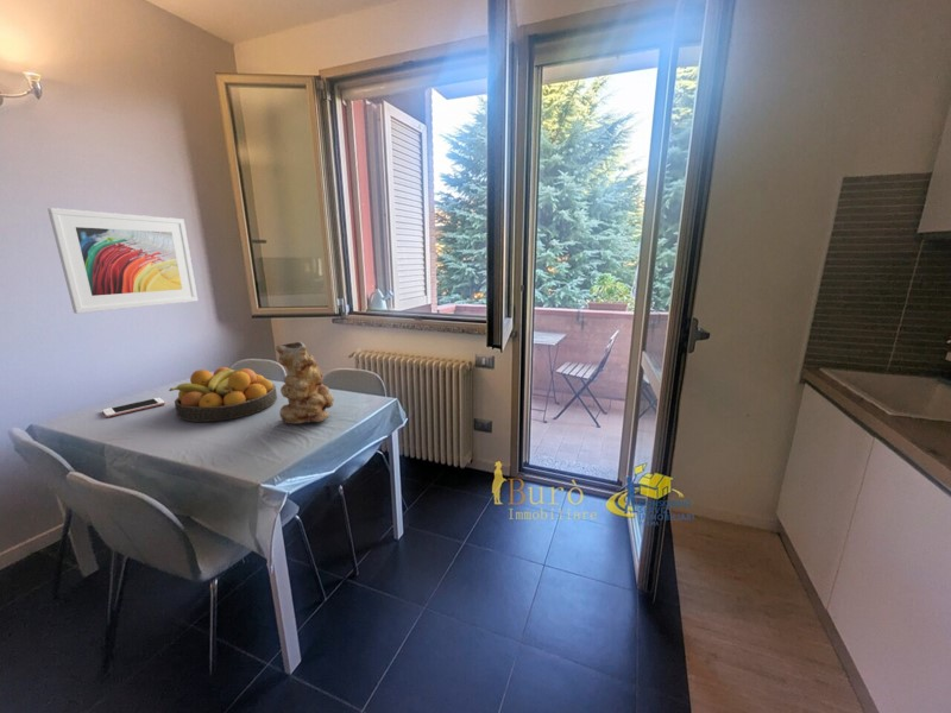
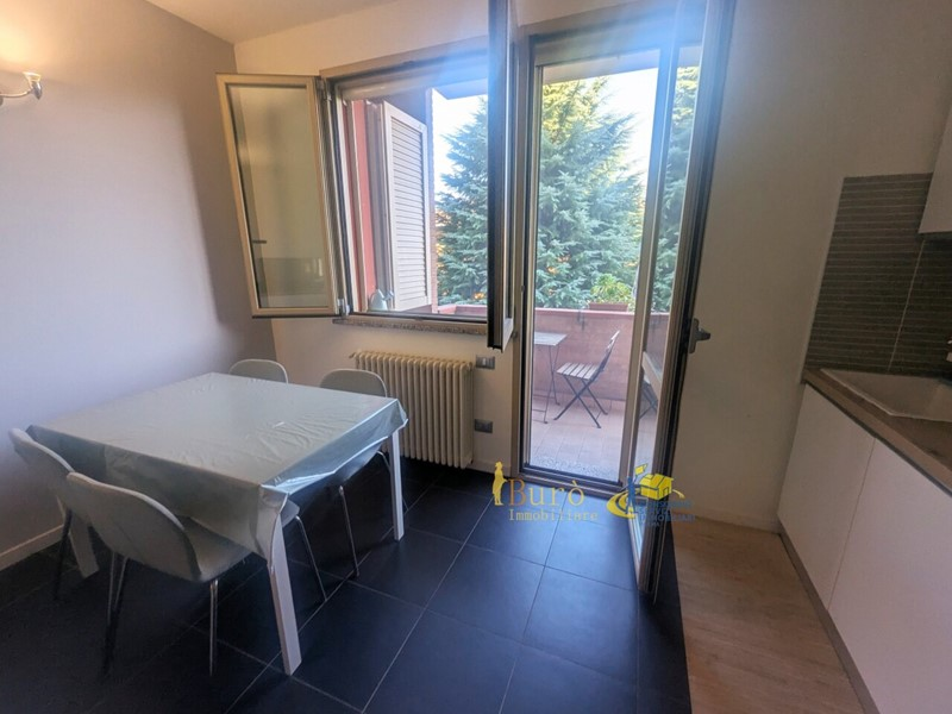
- vase (306, 380)
- cell phone (134, 406)
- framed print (133, 261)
- fruit bowl (226, 386)
